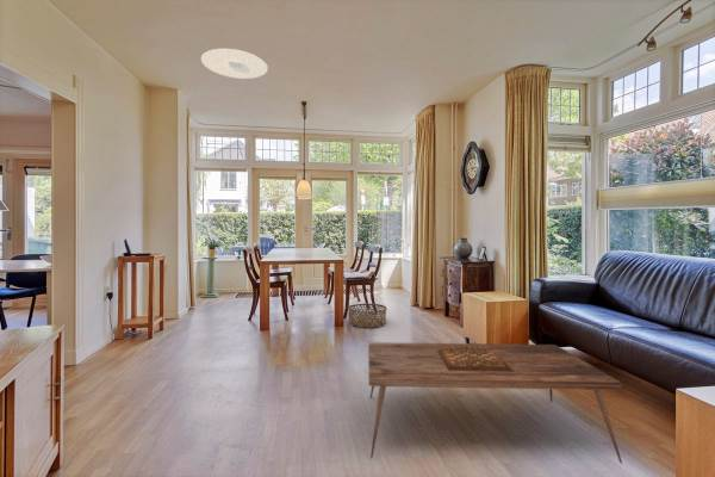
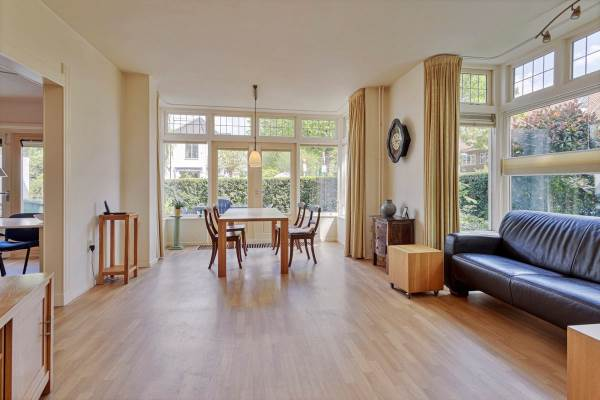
- ceiling light (235, 61)
- coffee table (474, 386)
- basket (367, 315)
